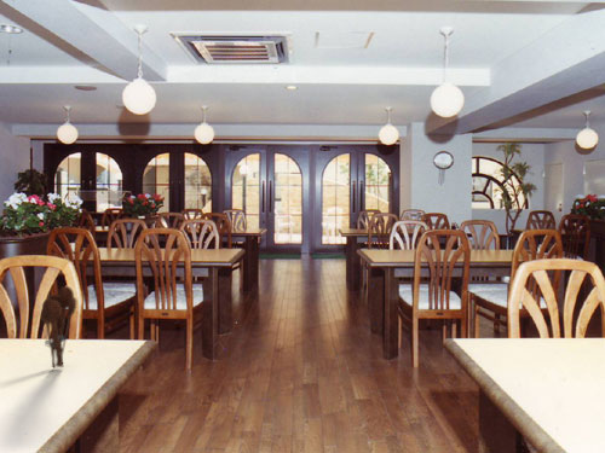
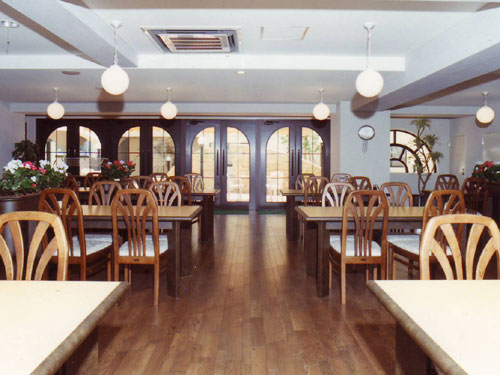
- utensil holder (58, 327)
